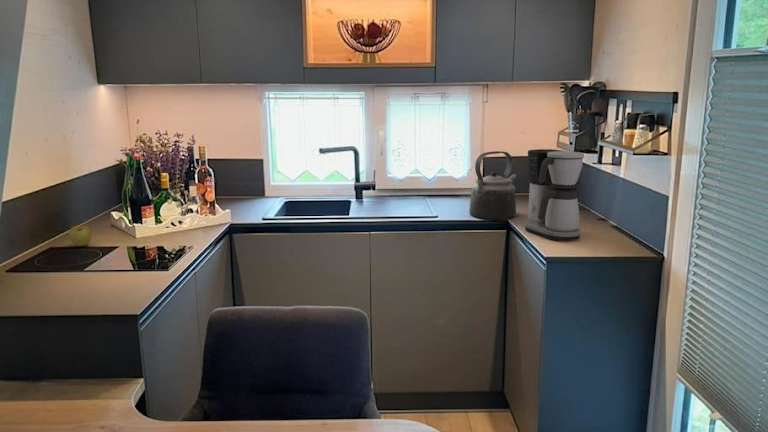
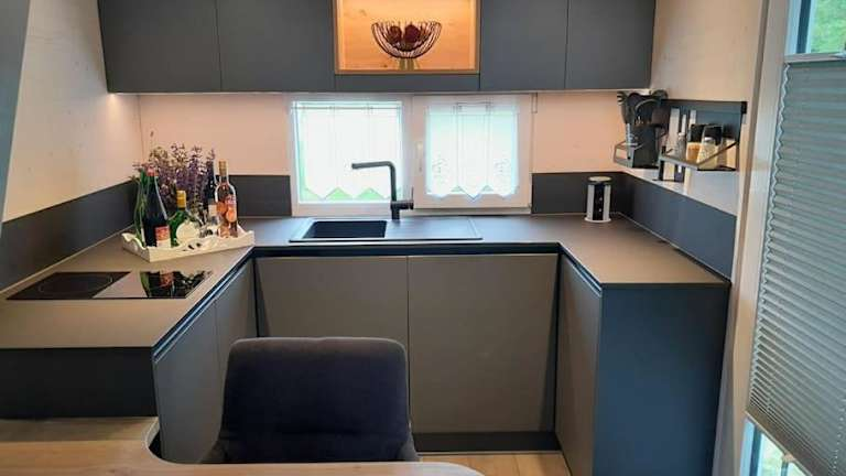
- kettle (496, 183)
- apple (80, 236)
- coffee maker (549, 192)
